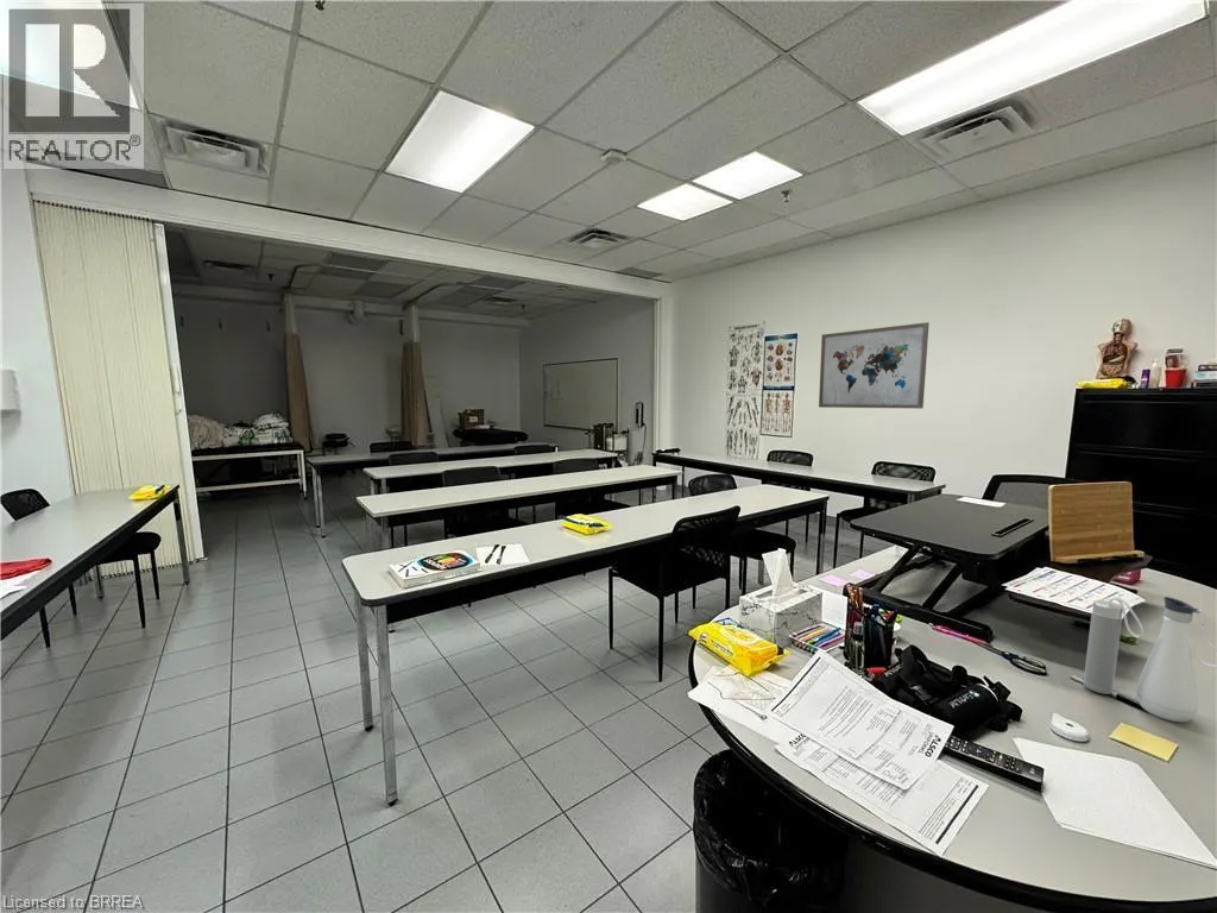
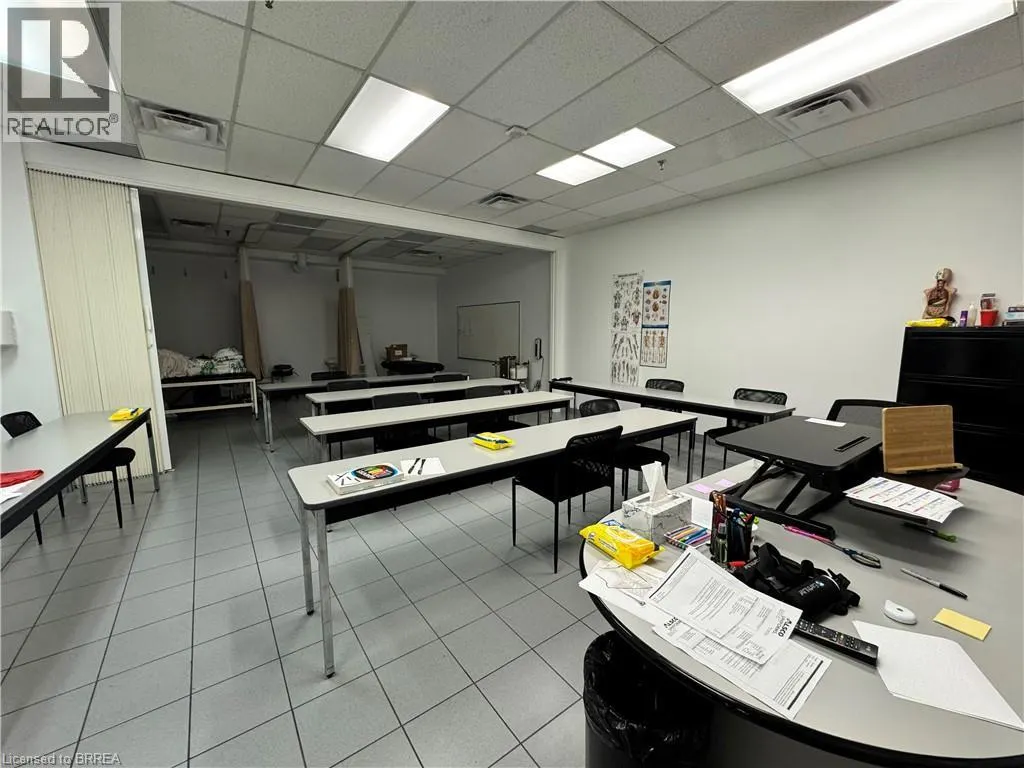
- water bottle (1152, 651)
- wall art (868, 369)
